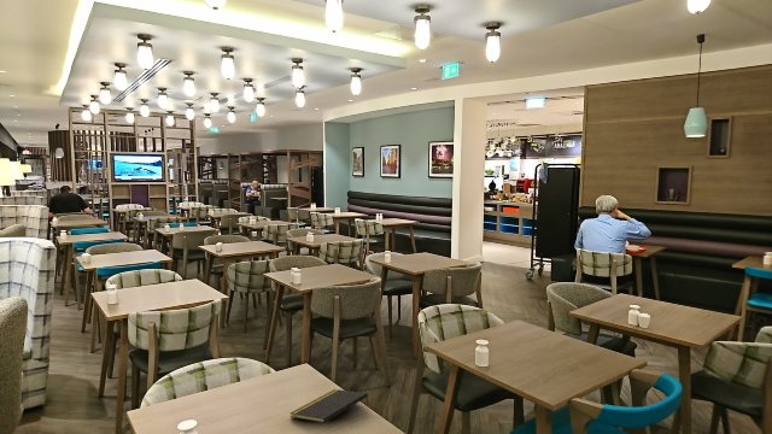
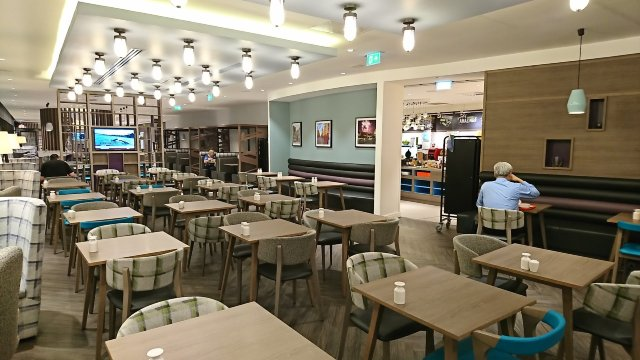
- notepad (329, 404)
